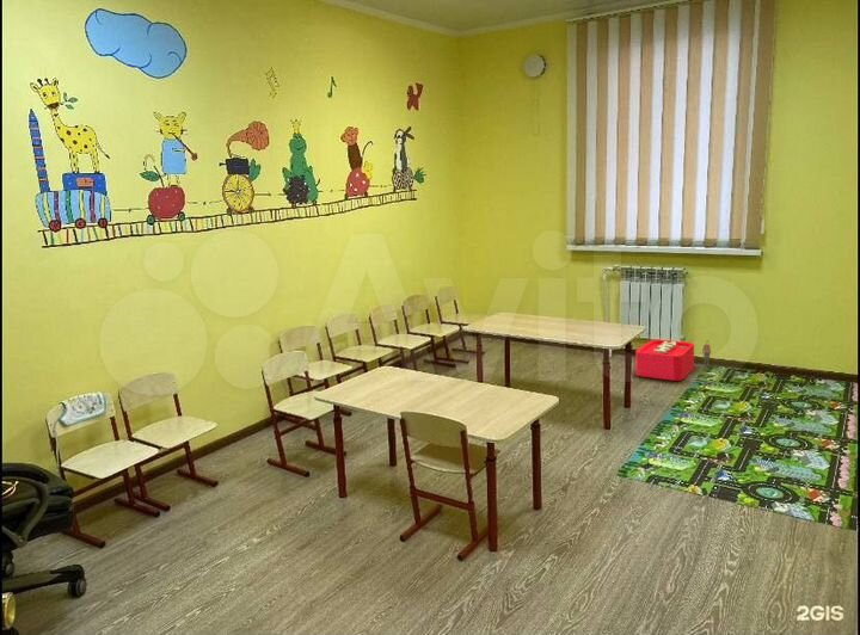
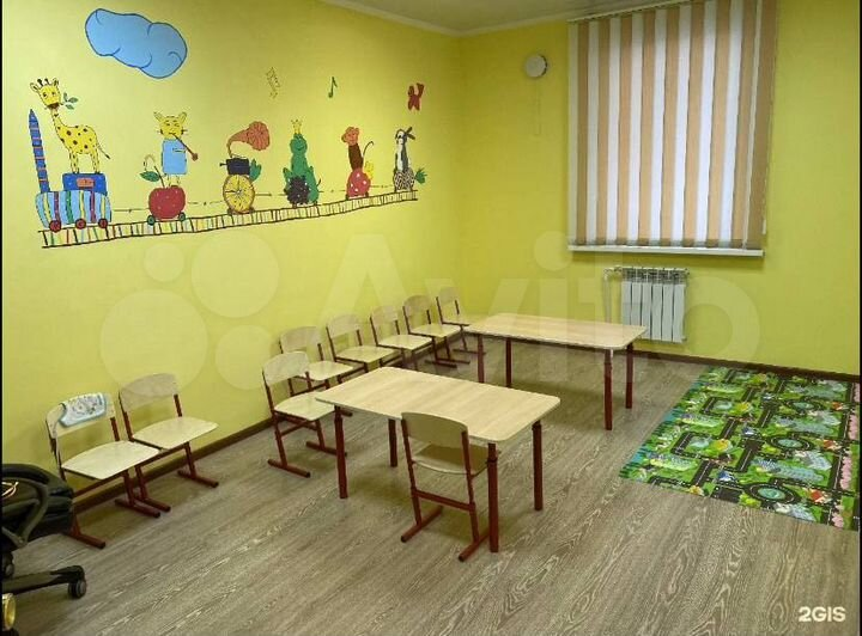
- storage bin (672, 357)
